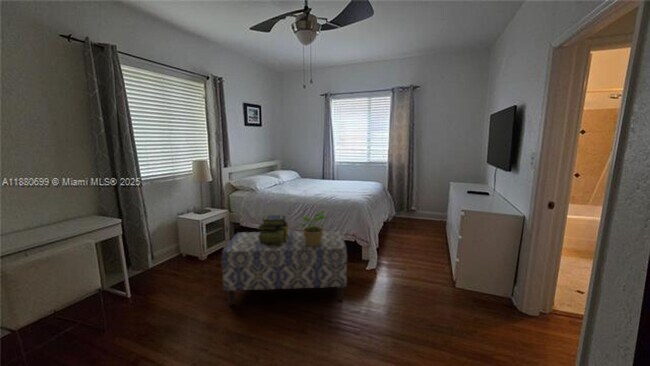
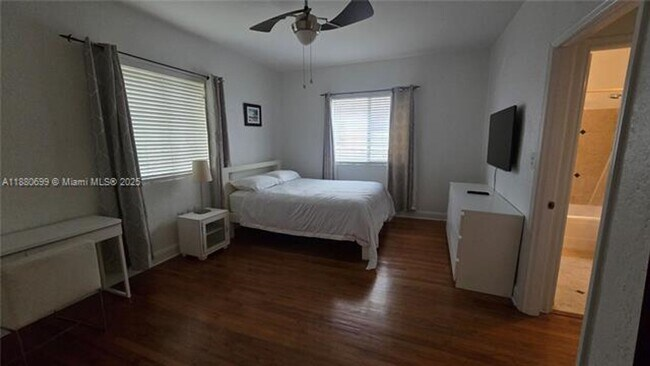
- bench (287, 265)
- stack of books (273, 227)
- potted plant (311, 227)
